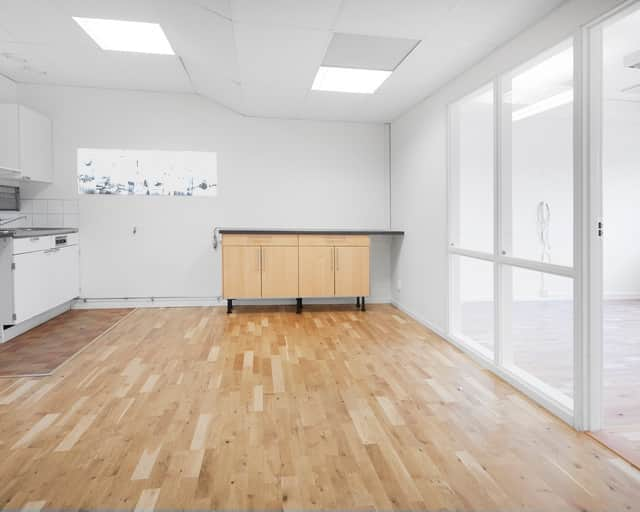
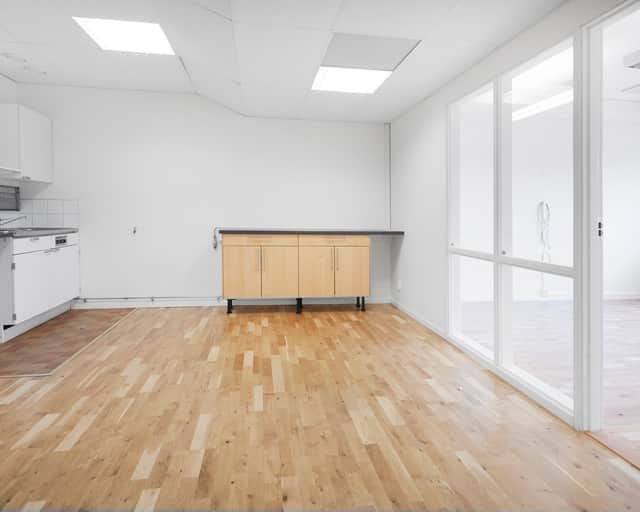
- wall art (148, 172)
